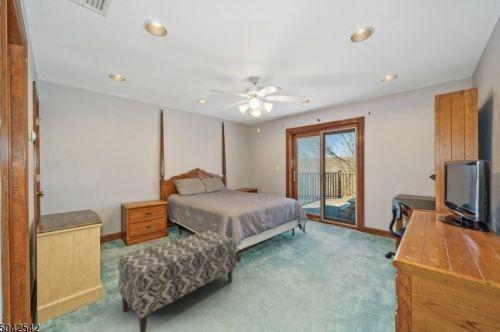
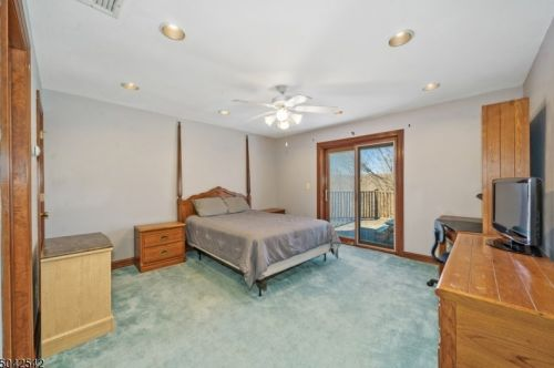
- bench (183, 270)
